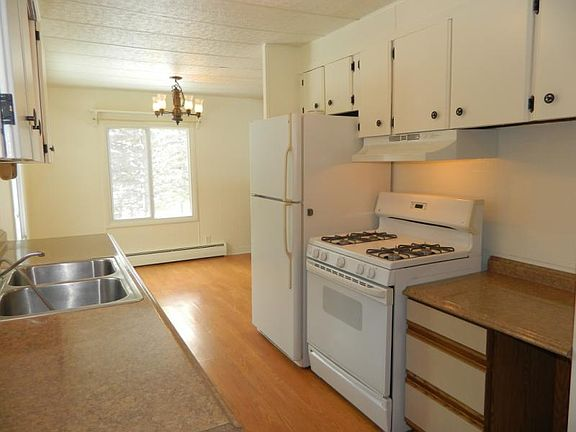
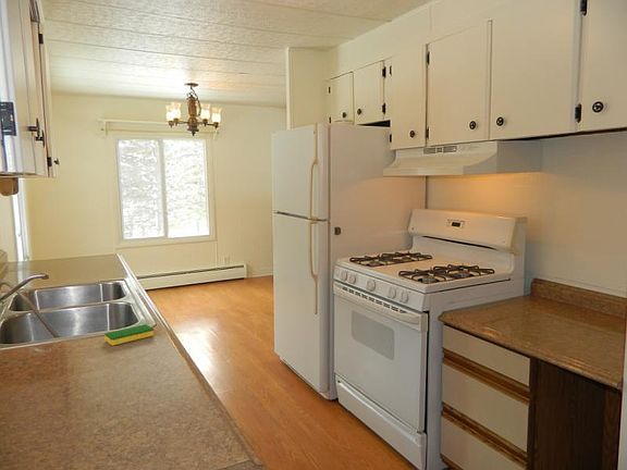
+ dish sponge (130, 334)
